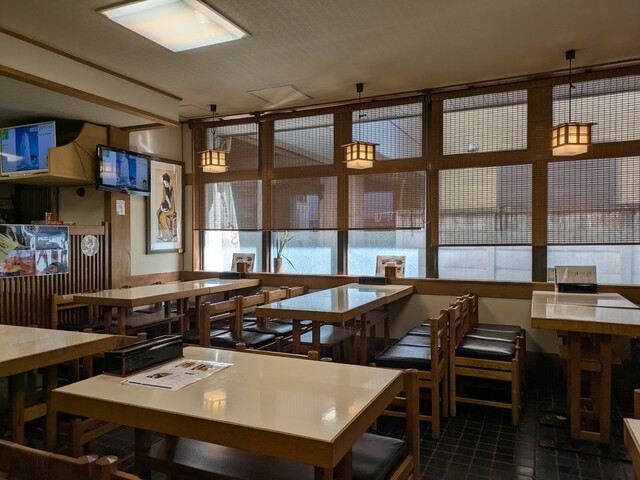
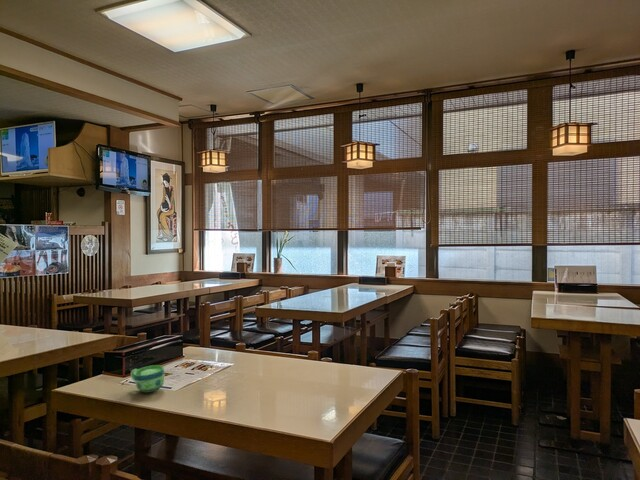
+ cup (145, 379)
